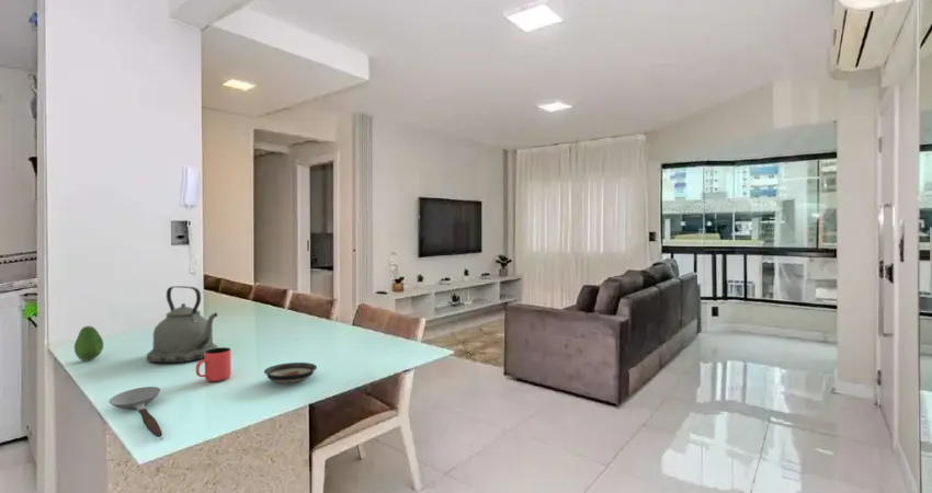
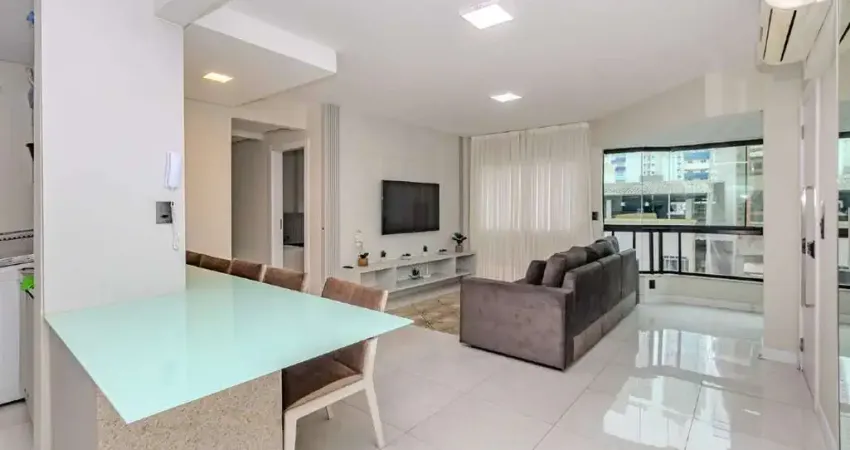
- spoon (144, 411)
- kettle (187, 321)
- cup (213, 365)
- fruit (89, 343)
- saucer (291, 374)
